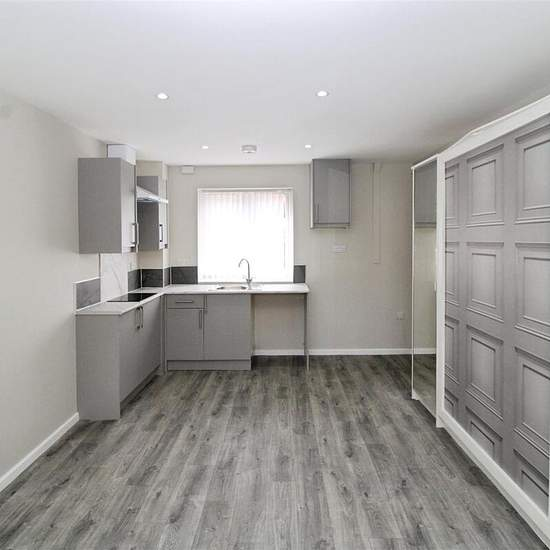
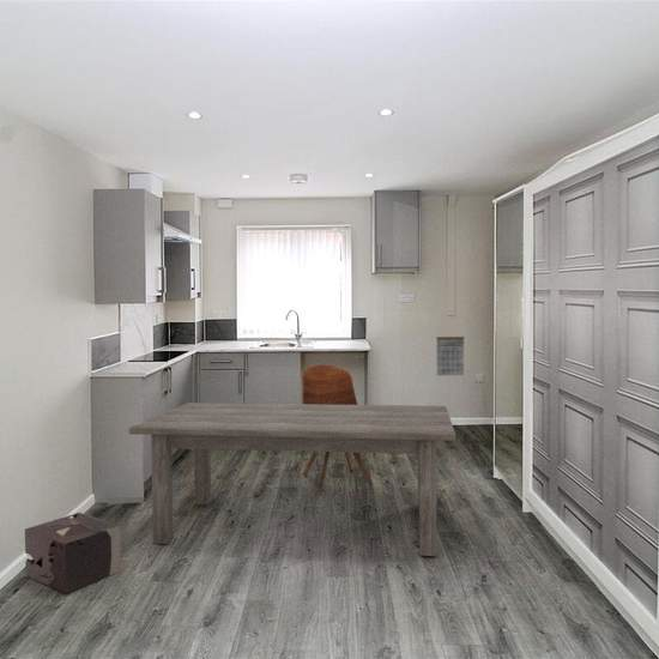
+ dining table (302, 451)
+ cardboard box (73, 550)
+ dining chair (335, 404)
+ calendar (449, 351)
